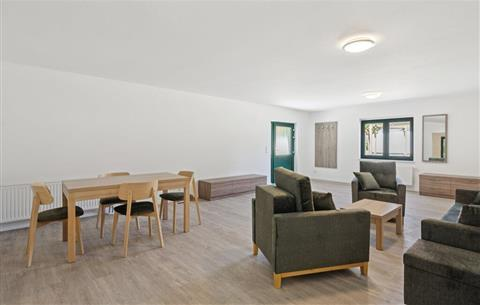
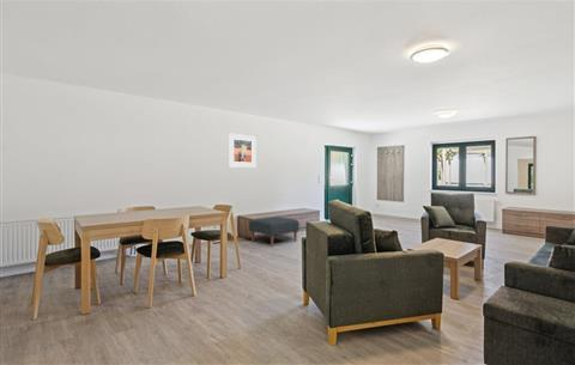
+ ottoman (273, 230)
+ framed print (242, 151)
